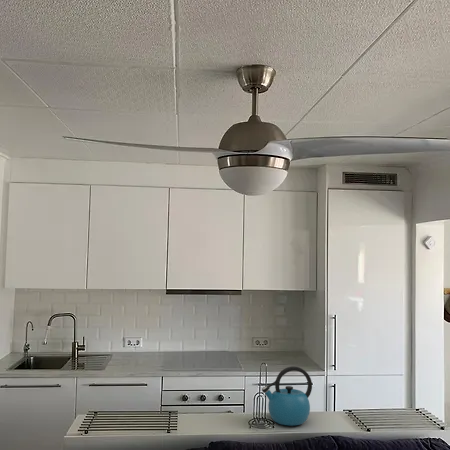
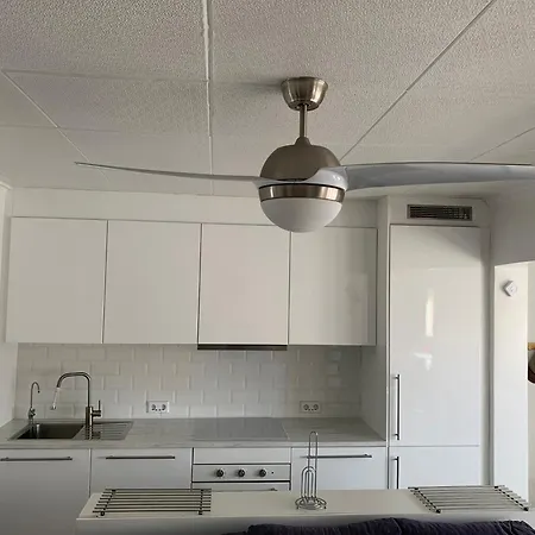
- kettle (286, 394)
